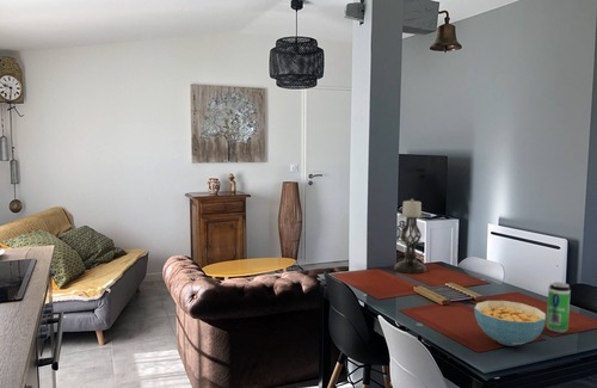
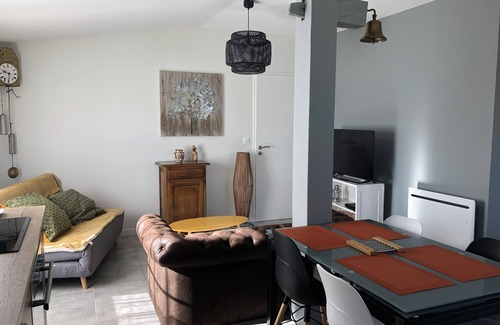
- cereal bowl (509, 326)
- candle holder (411, 234)
- beverage can (558, 307)
